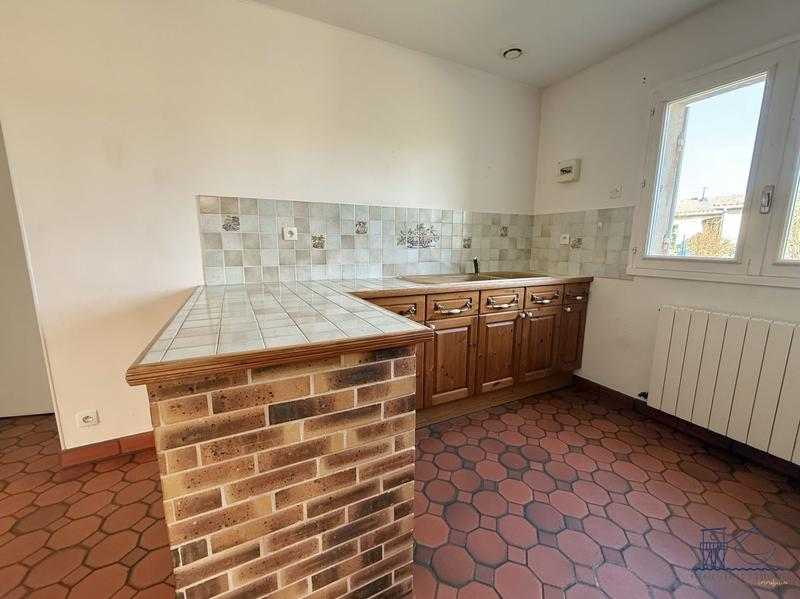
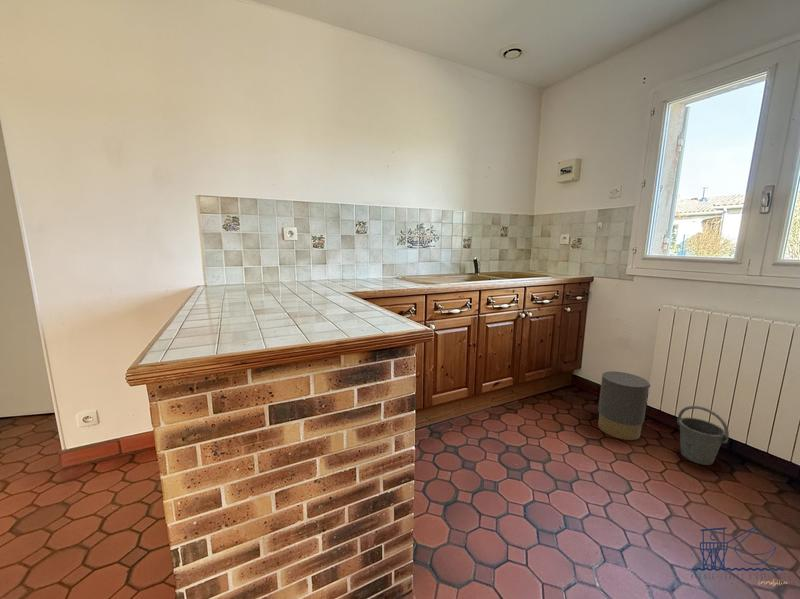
+ bucket (700, 432)
+ trash can (622, 401)
